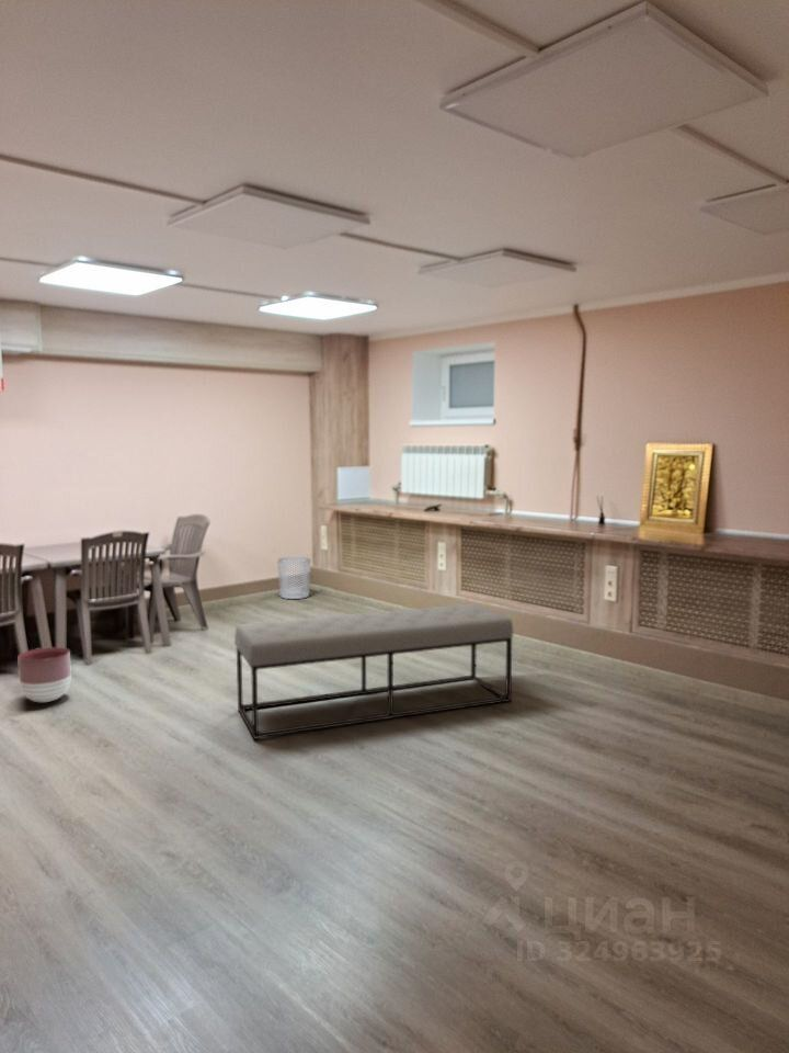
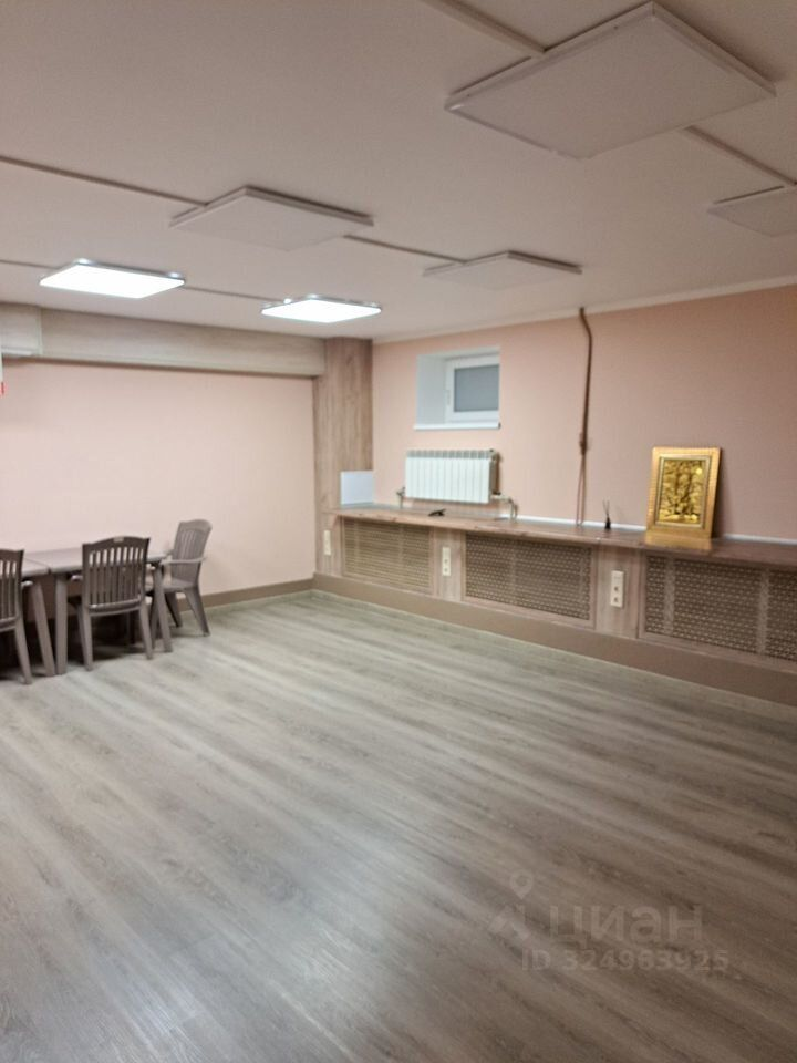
- bench (374, 656)
- waste bin (294, 578)
- planter (45, 677)
